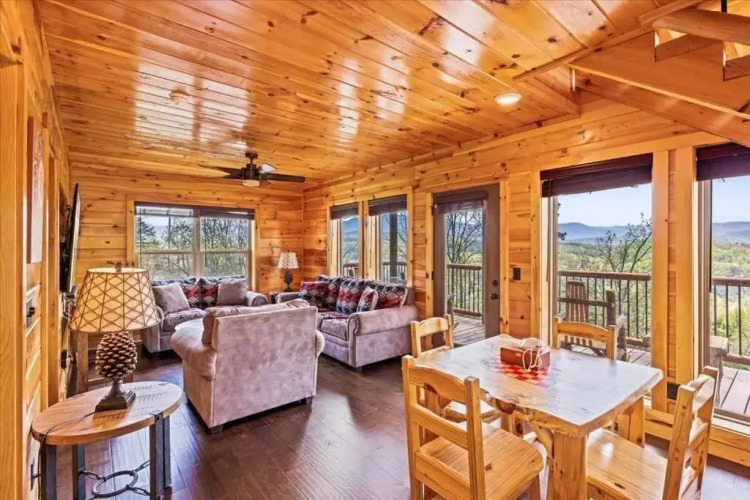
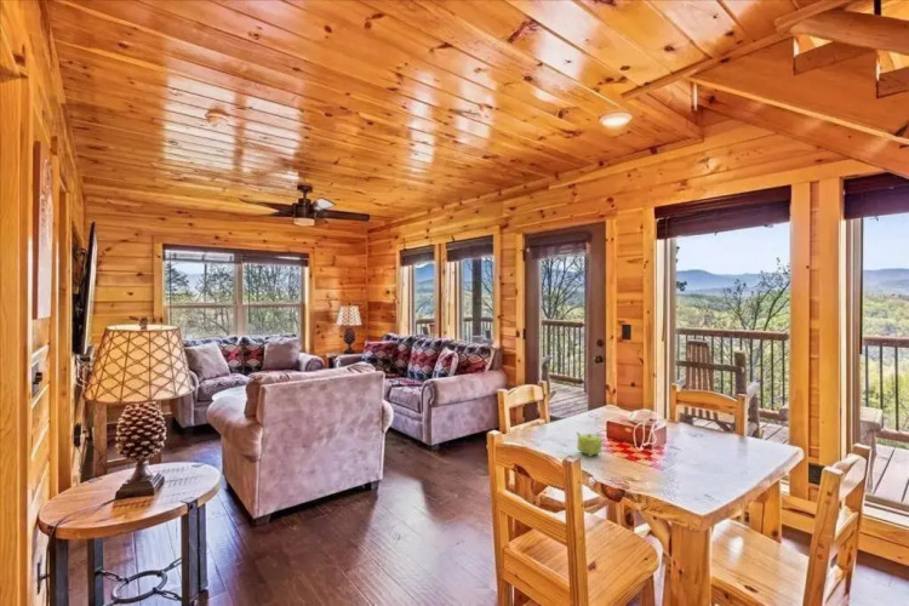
+ teapot (589, 444)
